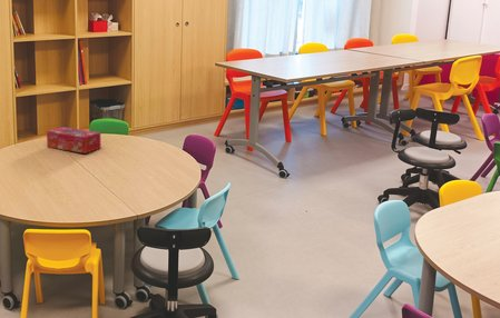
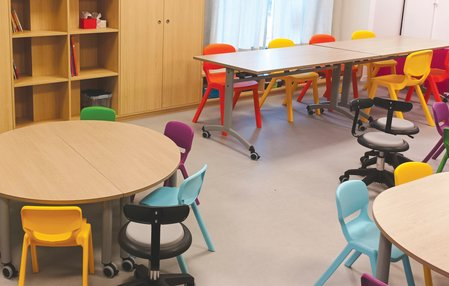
- tissue box (73, 139)
